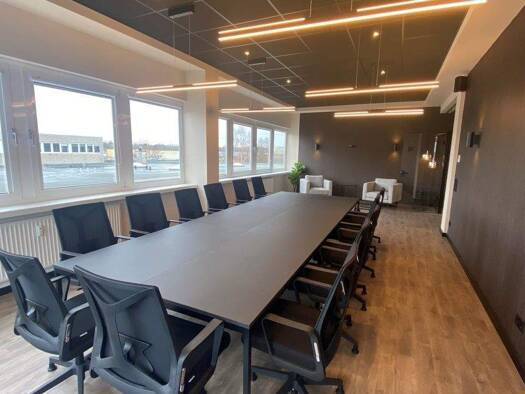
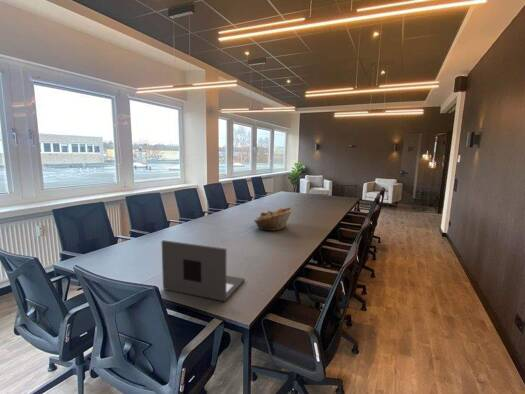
+ laptop (205, 261)
+ fruit basket (273, 217)
